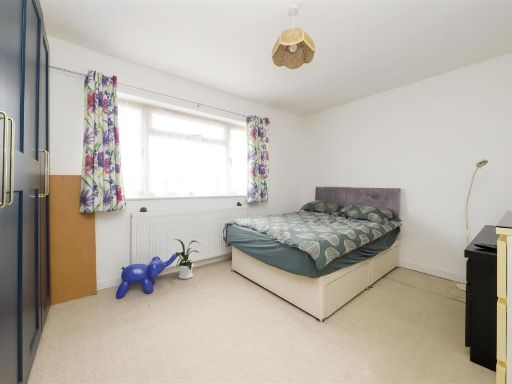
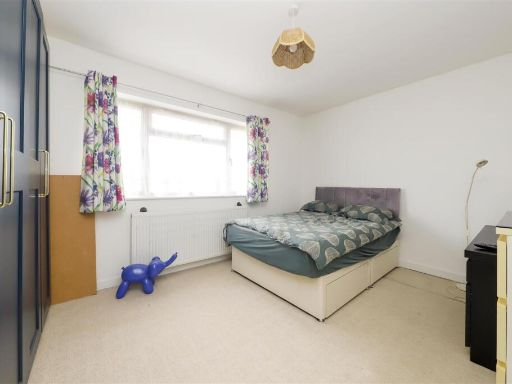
- house plant (185, 257)
